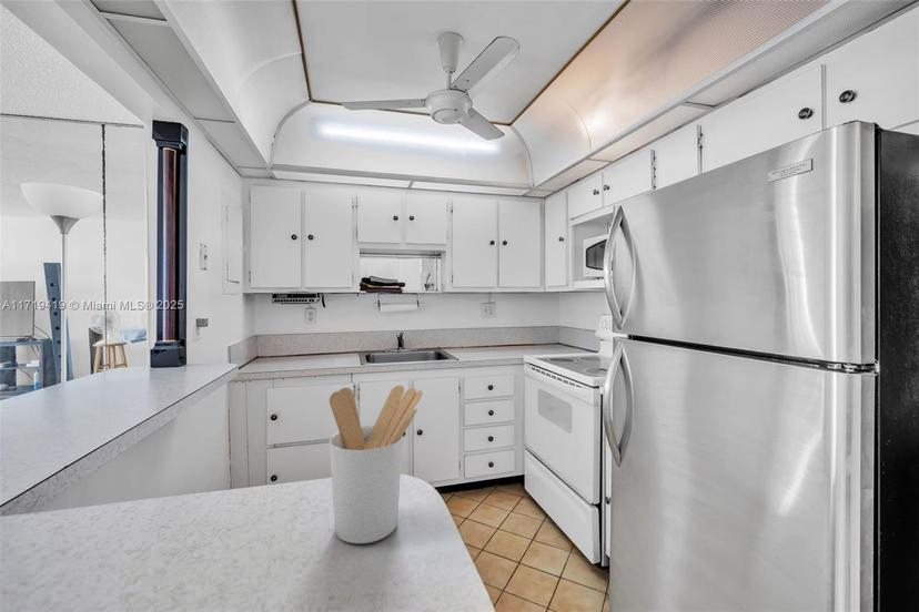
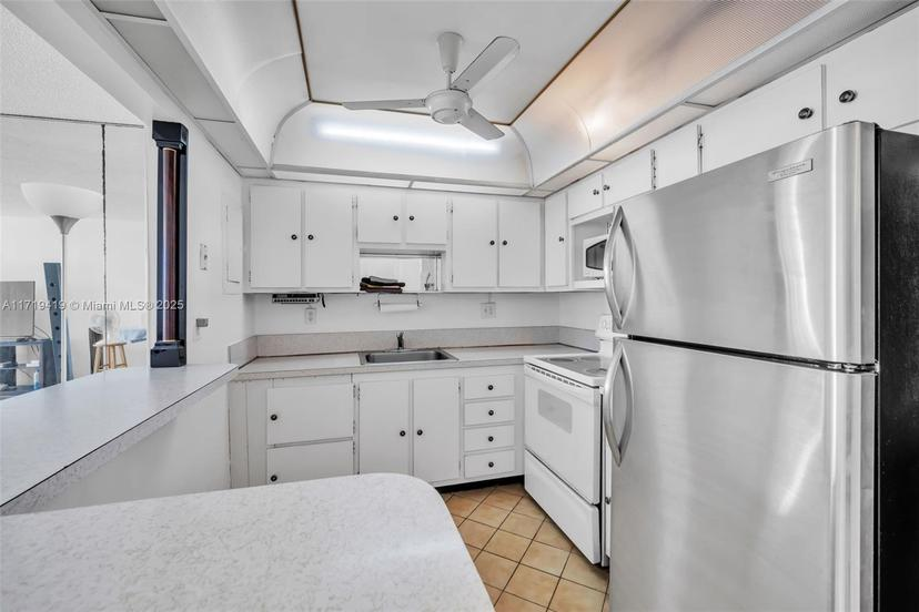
- utensil holder (380, 452)
